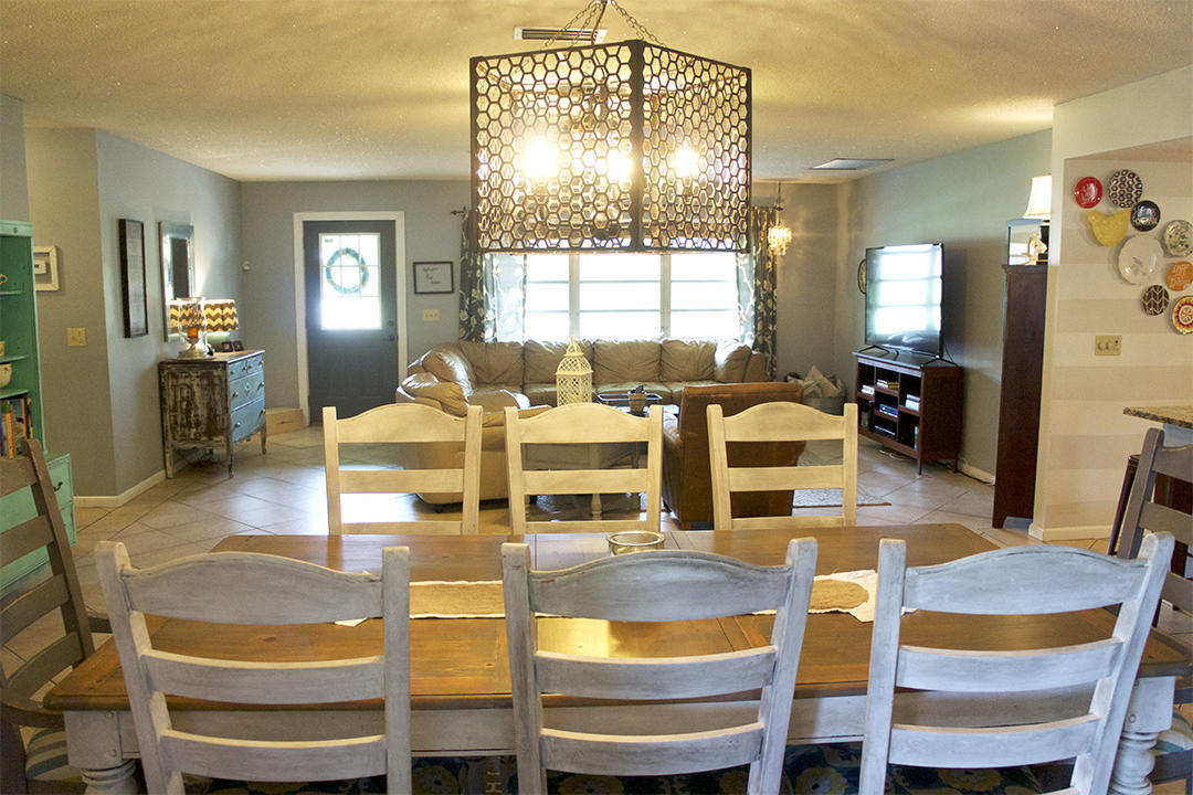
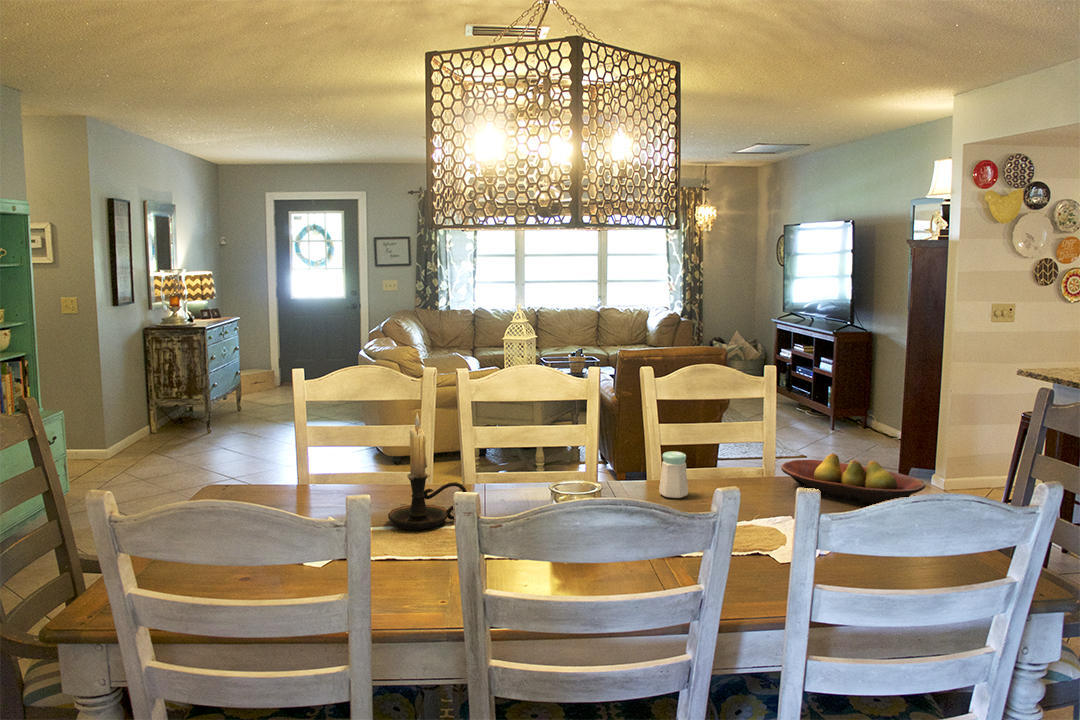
+ candle holder (426, 467)
+ fruit bowl (850, 476)
+ salt shaker (673, 474)
